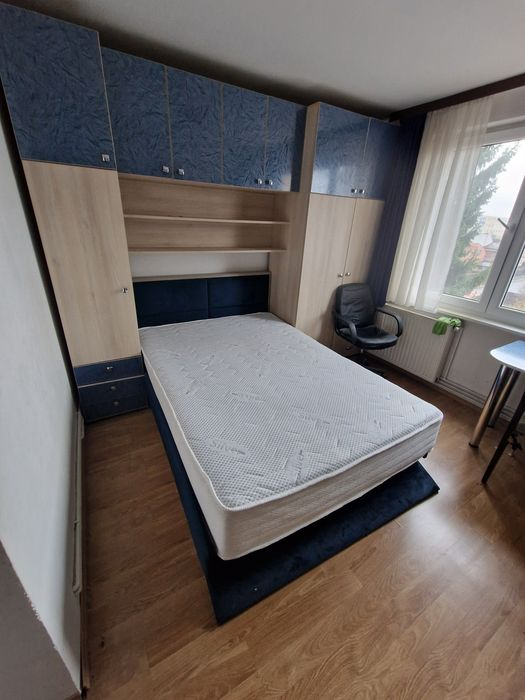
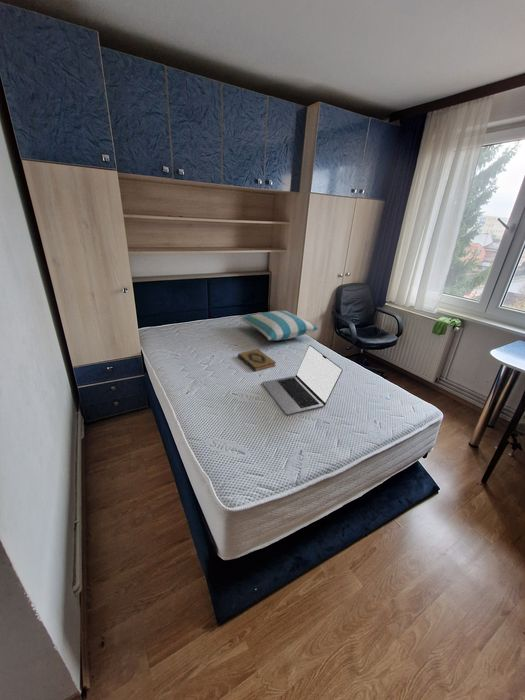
+ hardback book (256, 359)
+ laptop (299, 377)
+ pillow (278, 324)
